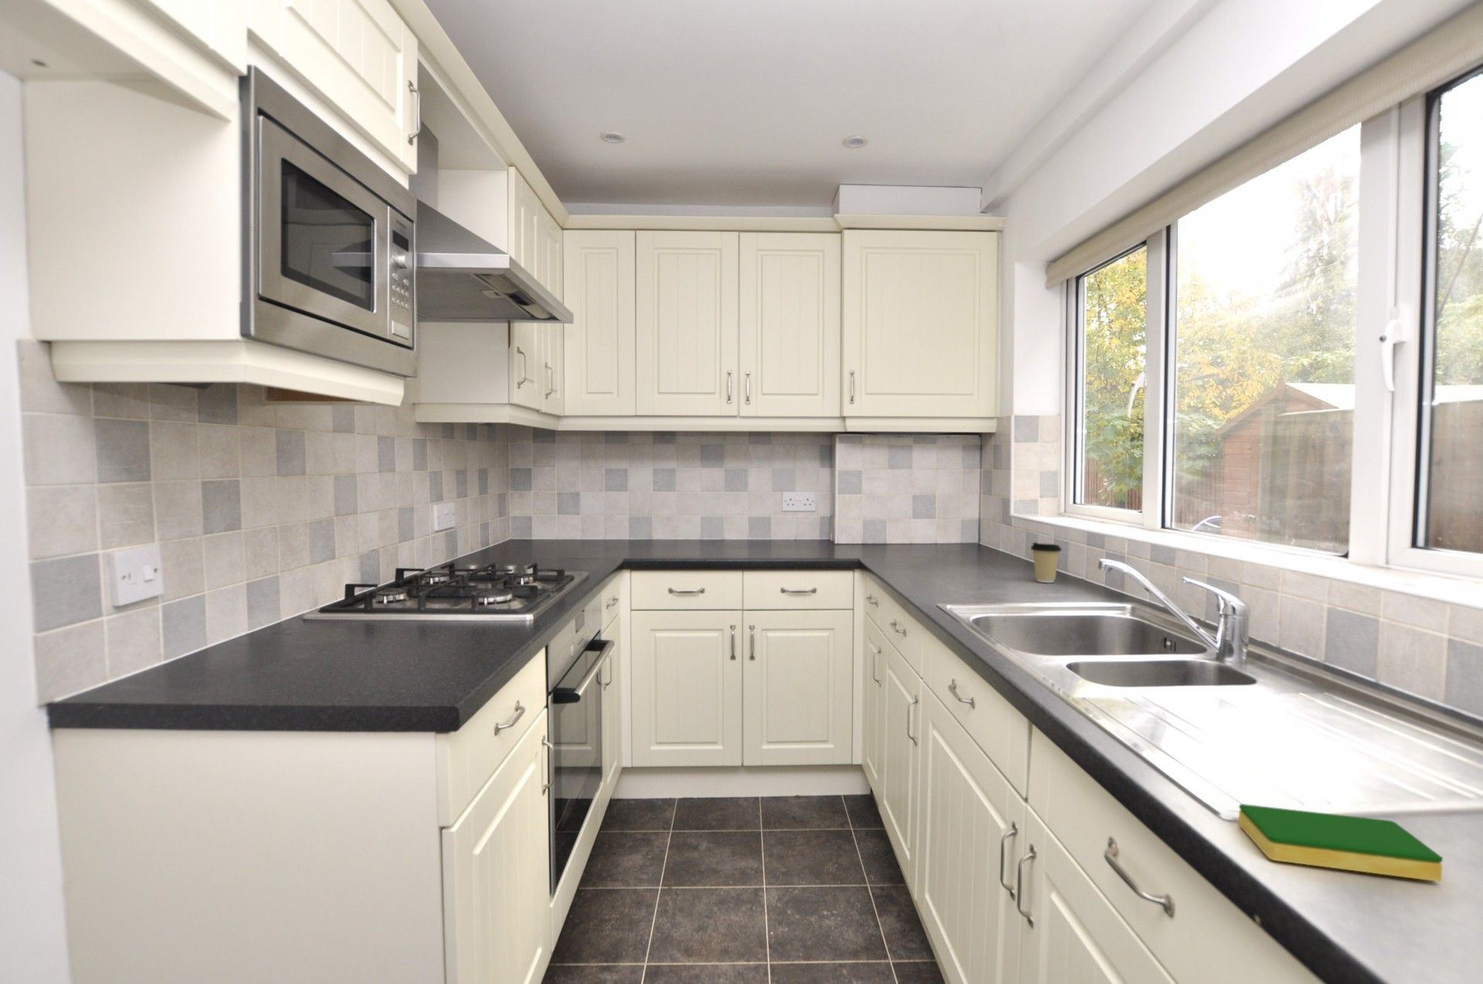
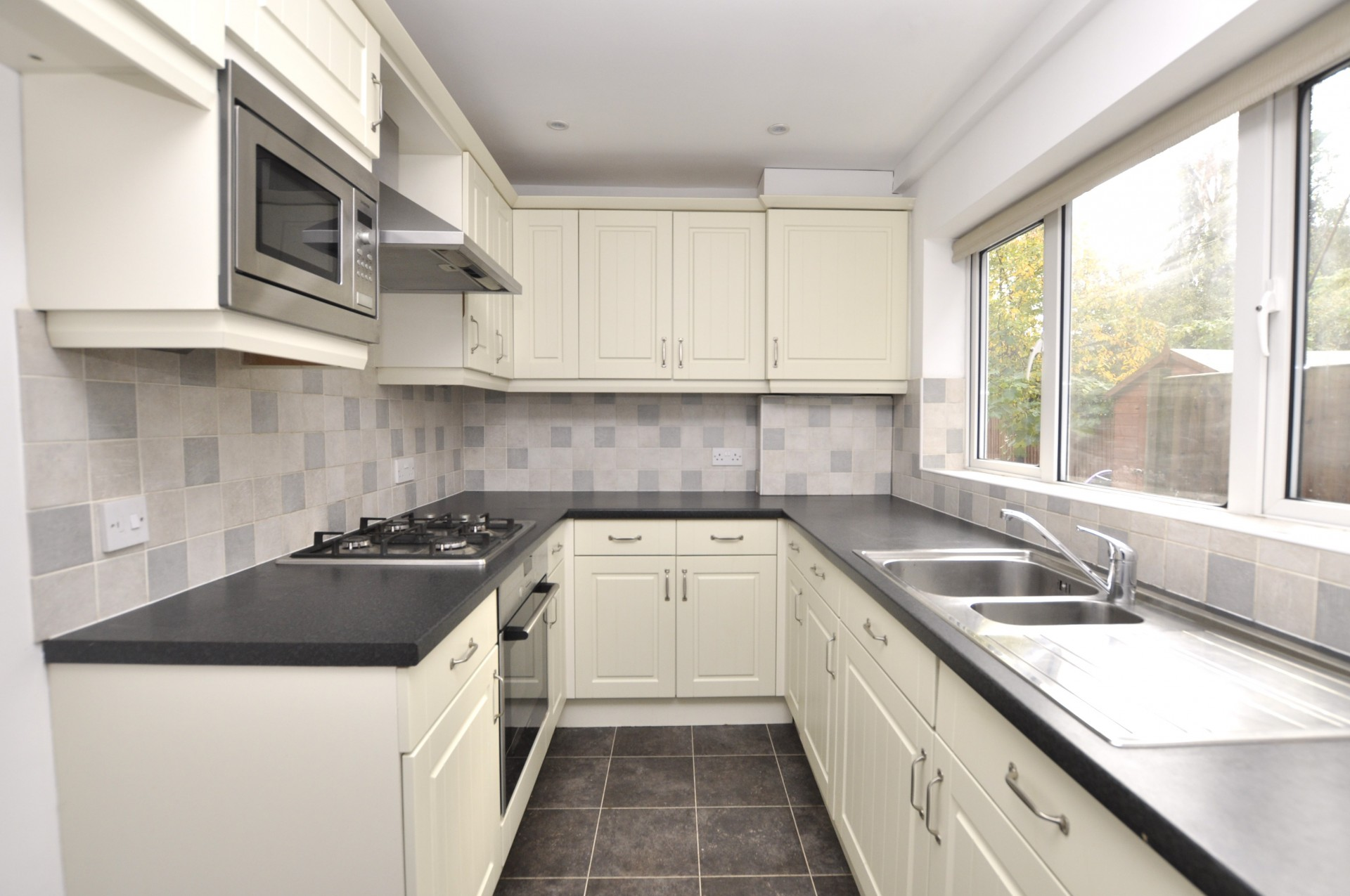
- coffee cup (1045, 562)
- dish sponge (1334, 840)
